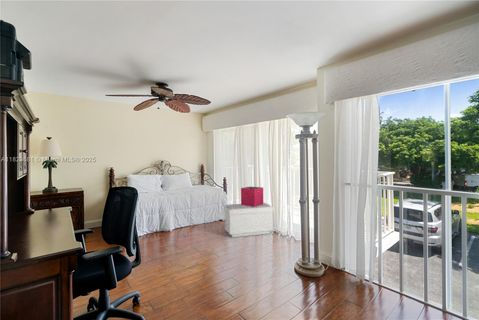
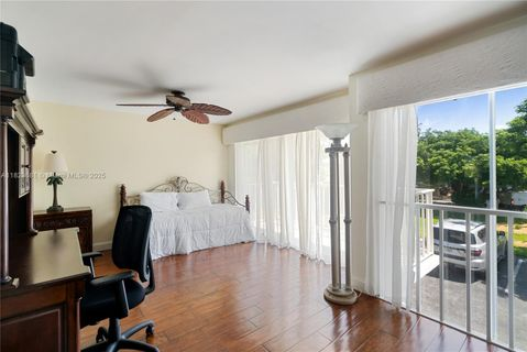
- storage bin (252, 196)
- bench (248, 218)
